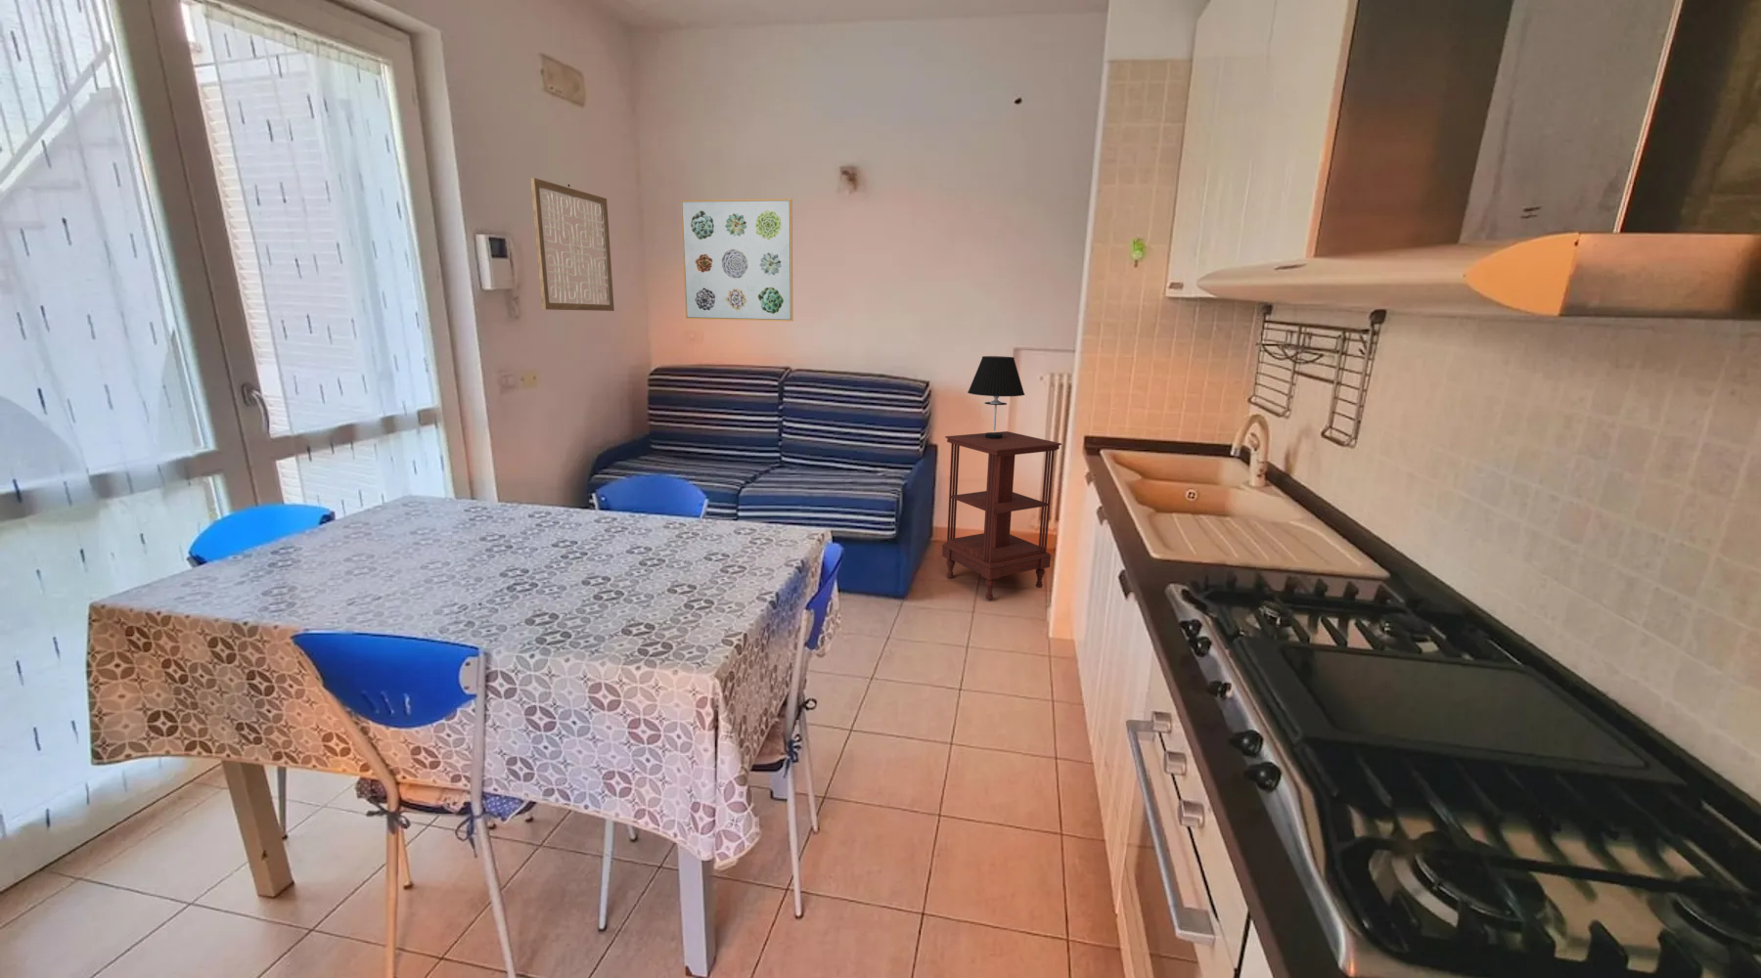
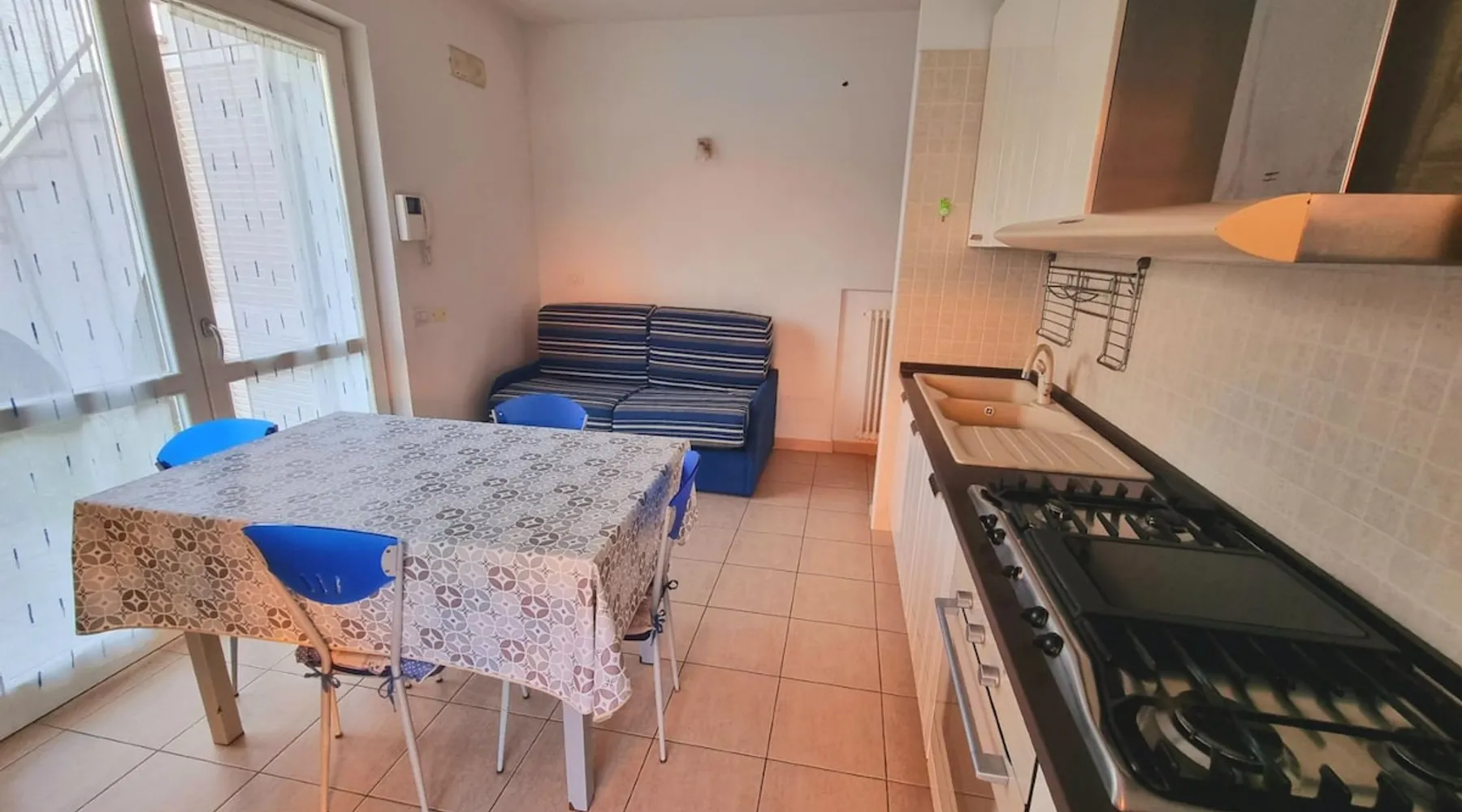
- table lamp (995, 397)
- side table (997, 512)
- wall art (737, 260)
- wall art (576, 247)
